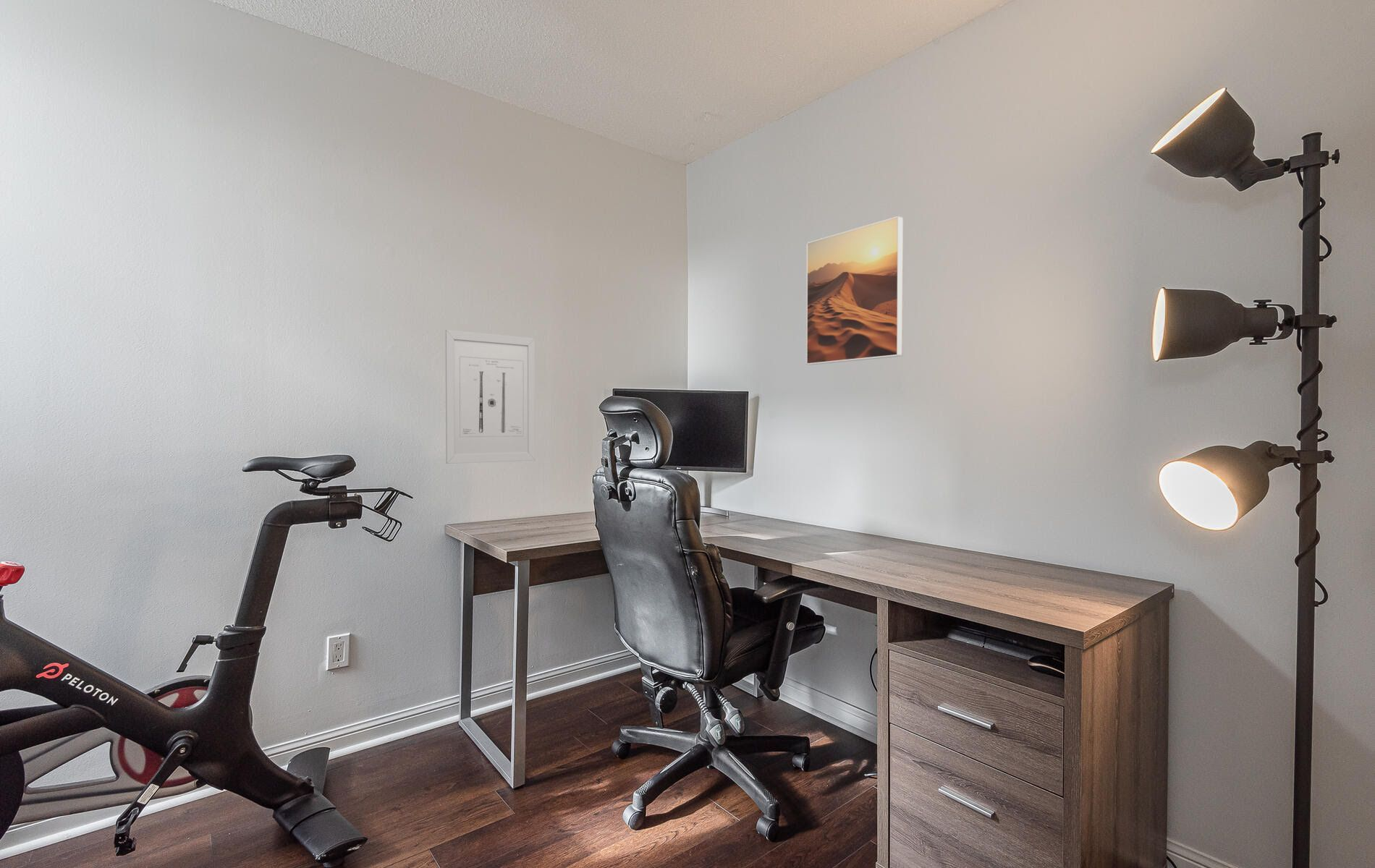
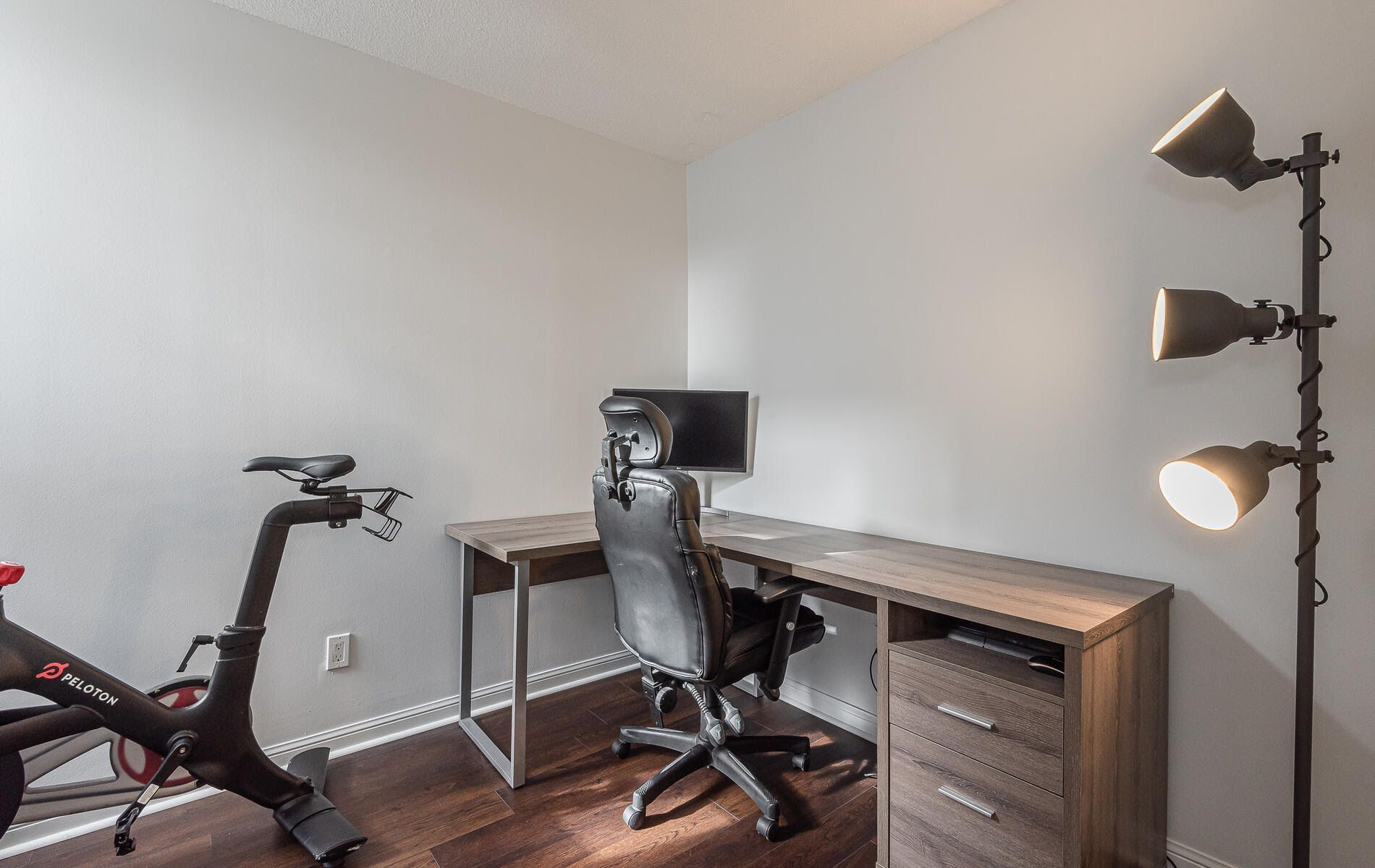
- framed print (851, 296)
- wall art (492, 398)
